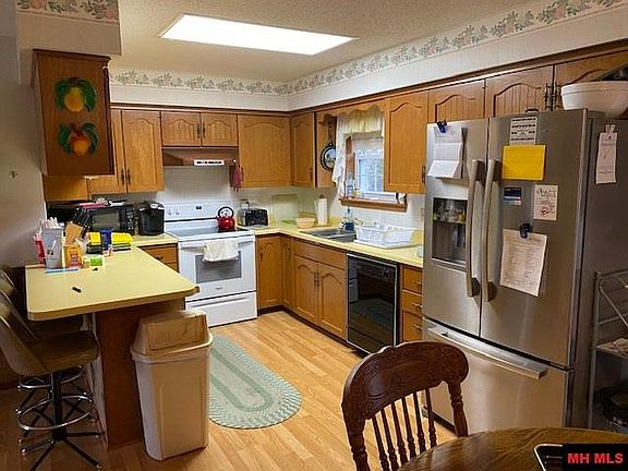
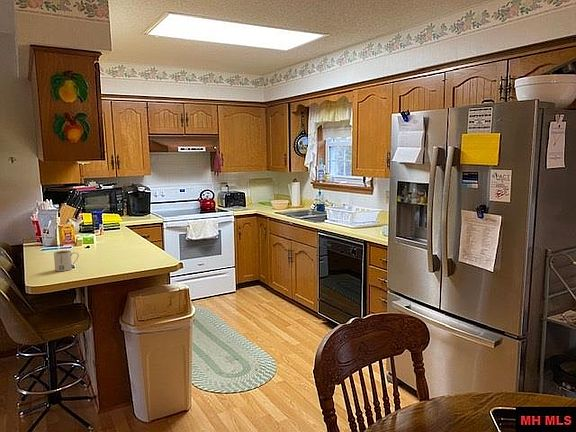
+ mug (66, 260)
